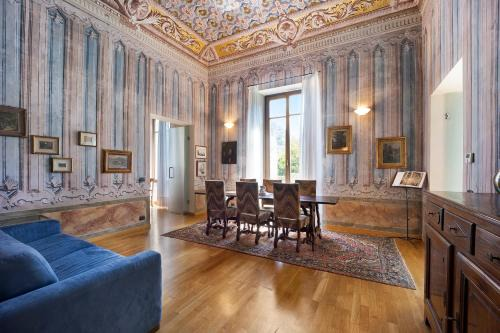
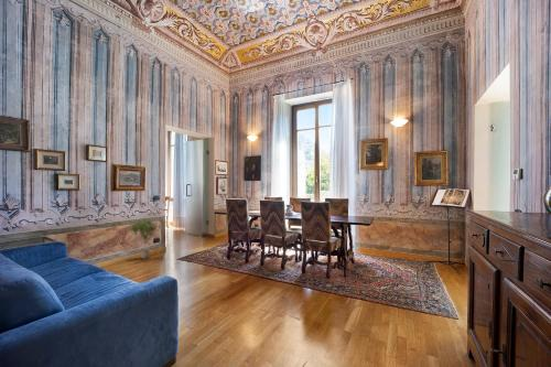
+ potted plant (143, 238)
